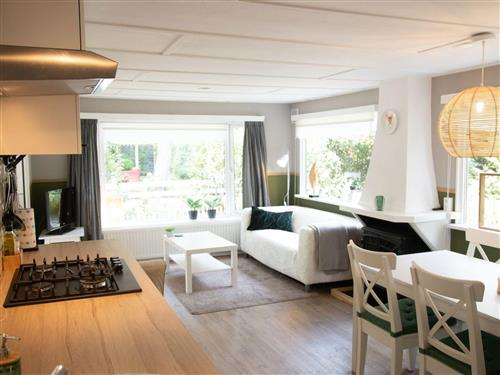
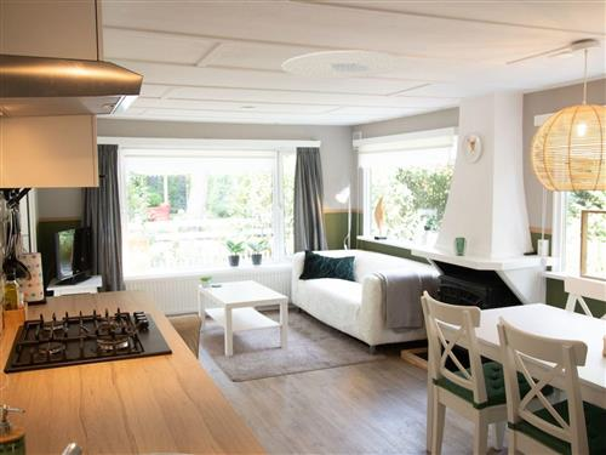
+ ceiling light (342, 59)
